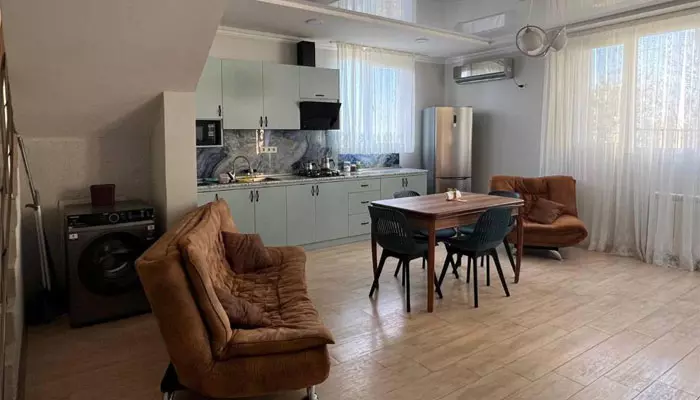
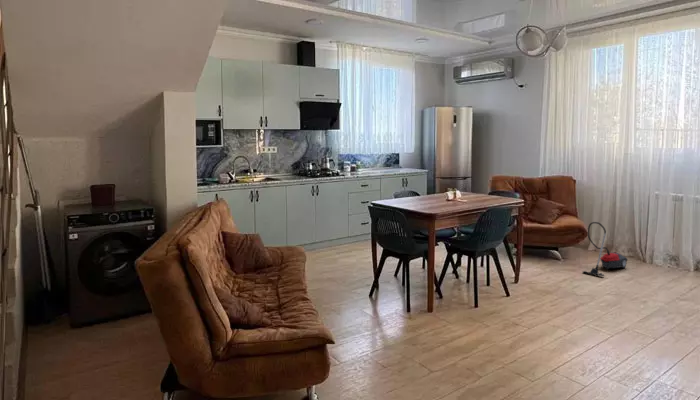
+ vacuum cleaner (601, 245)
